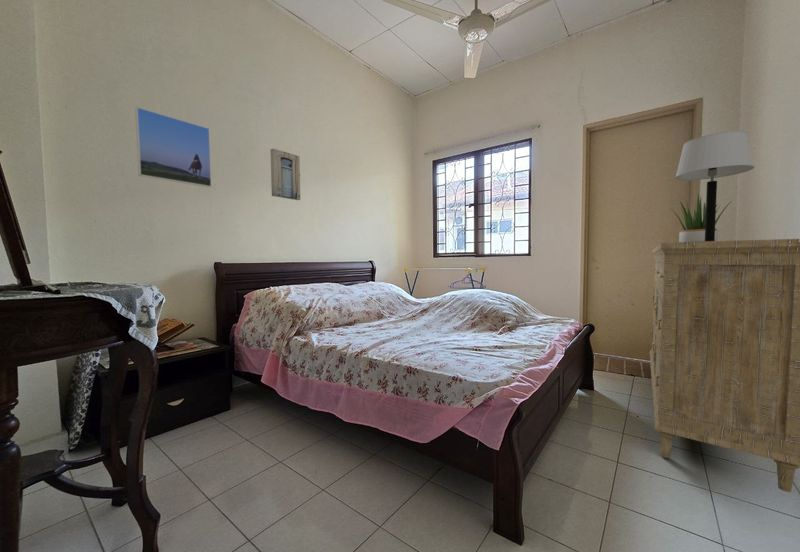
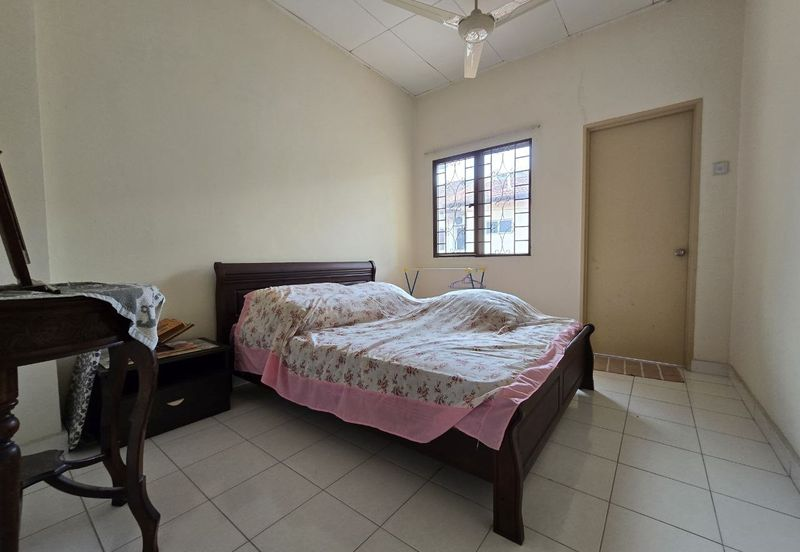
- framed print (176, 150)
- wall art (285, 175)
- table lamp (711, 191)
- dresser (699, 328)
- potted plant (698, 220)
